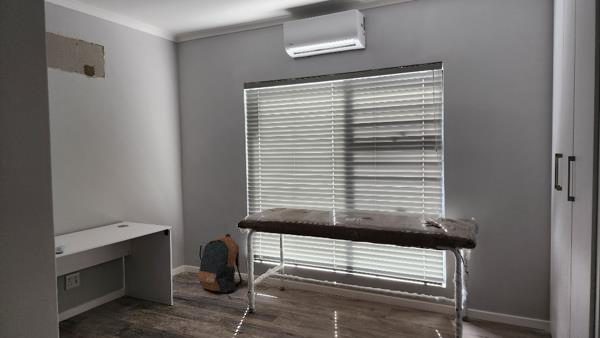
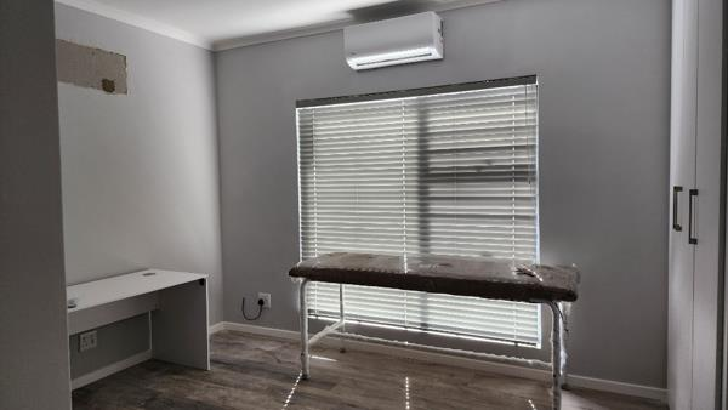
- backpack (221, 261)
